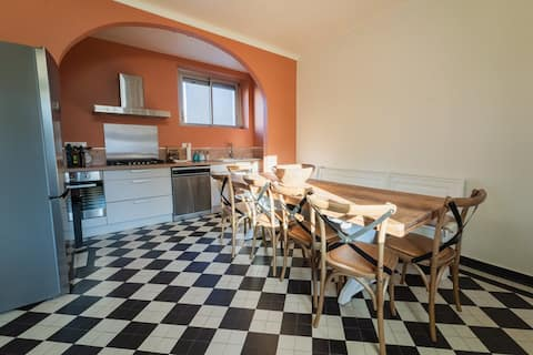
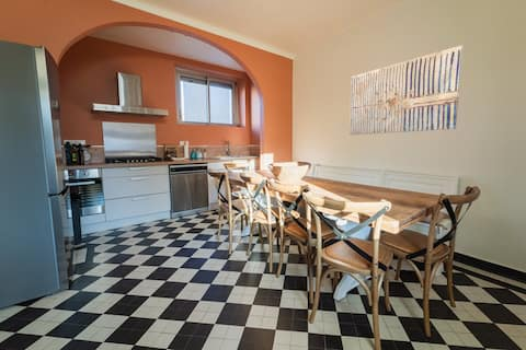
+ wall art (396, 98)
